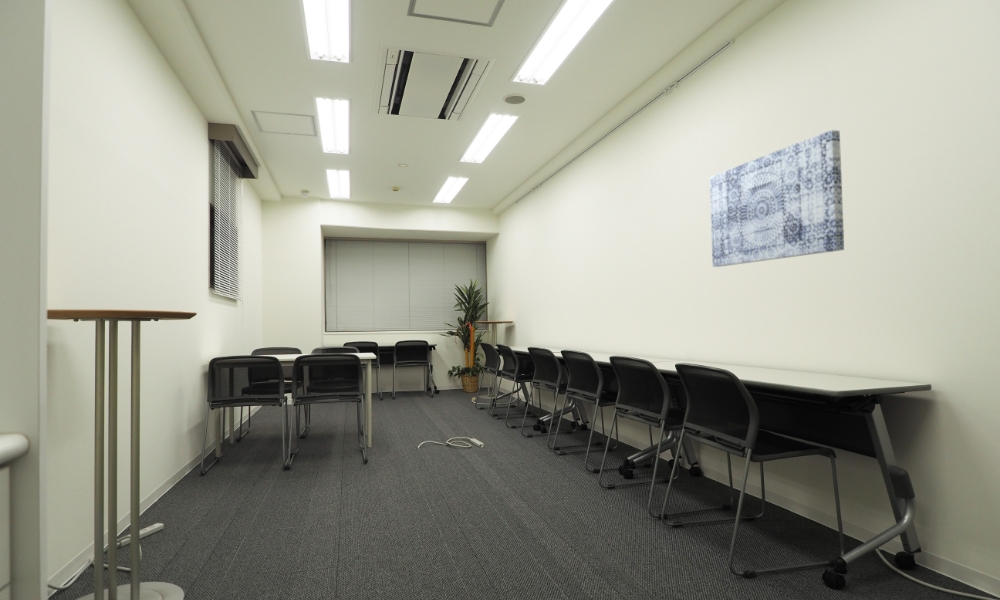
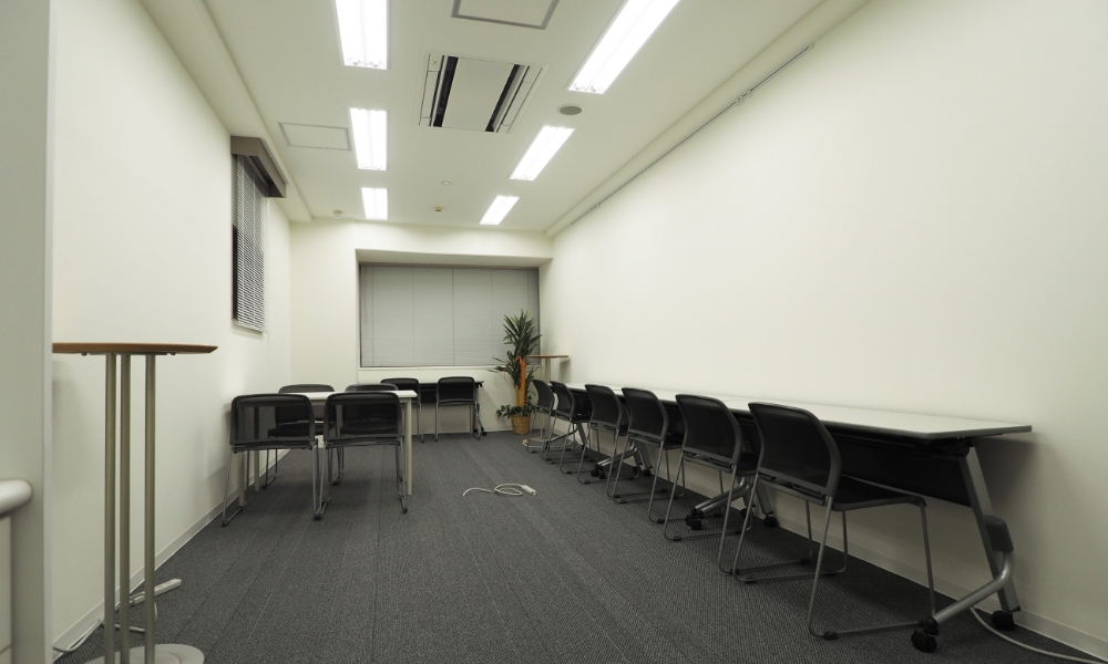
- wall art (767, 208)
